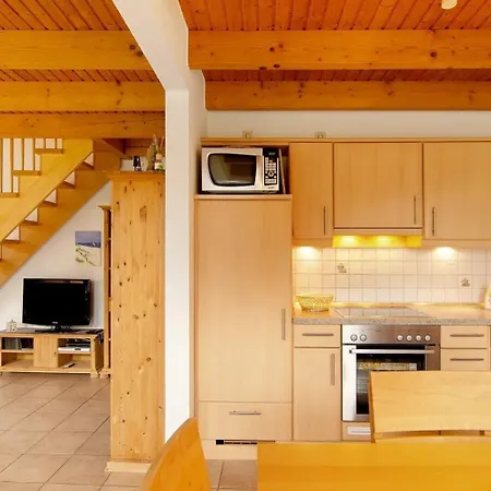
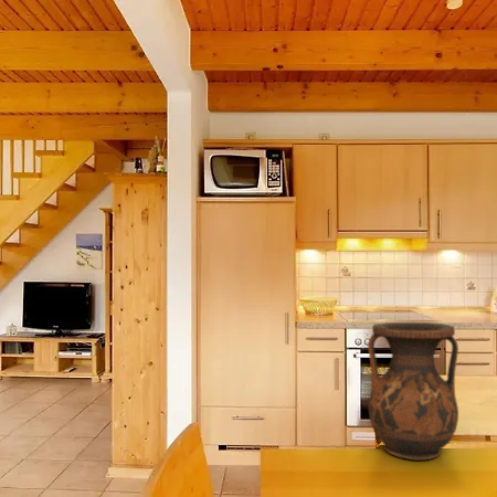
+ vase (412, 387)
